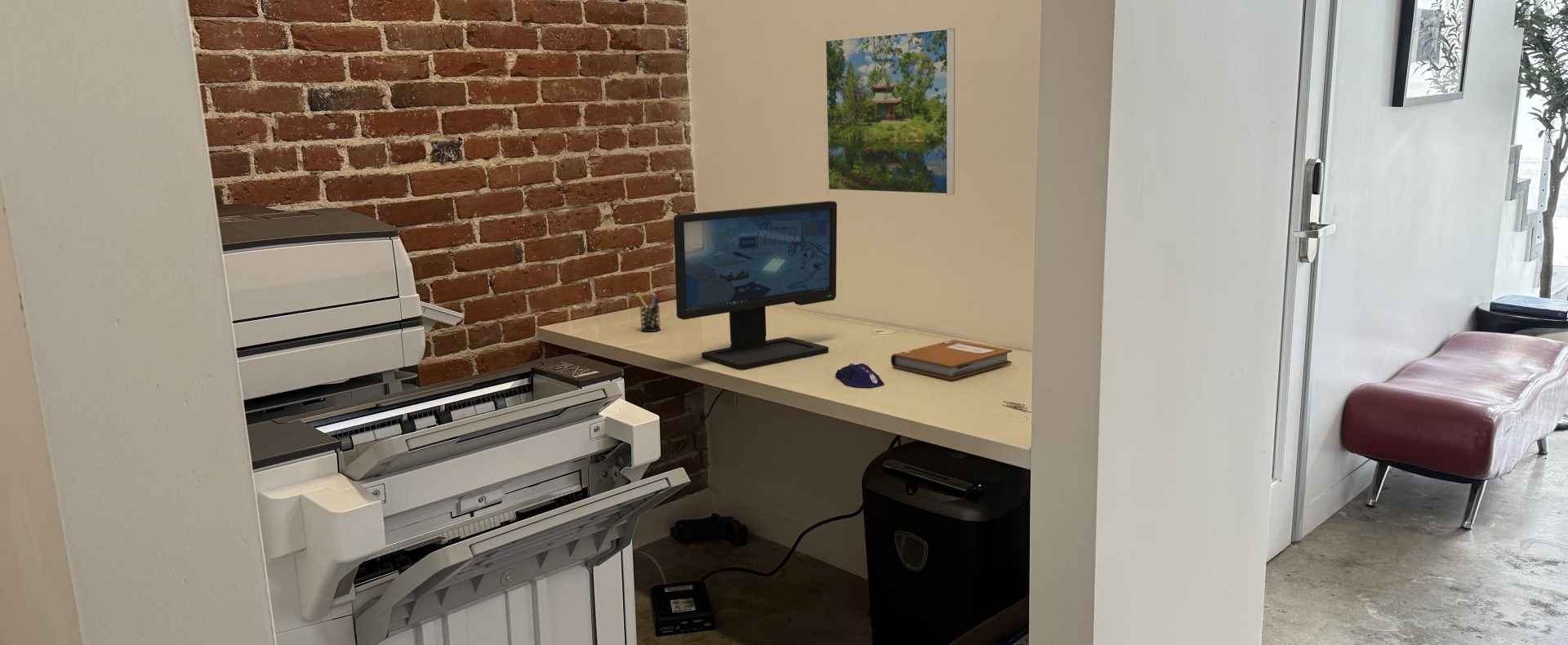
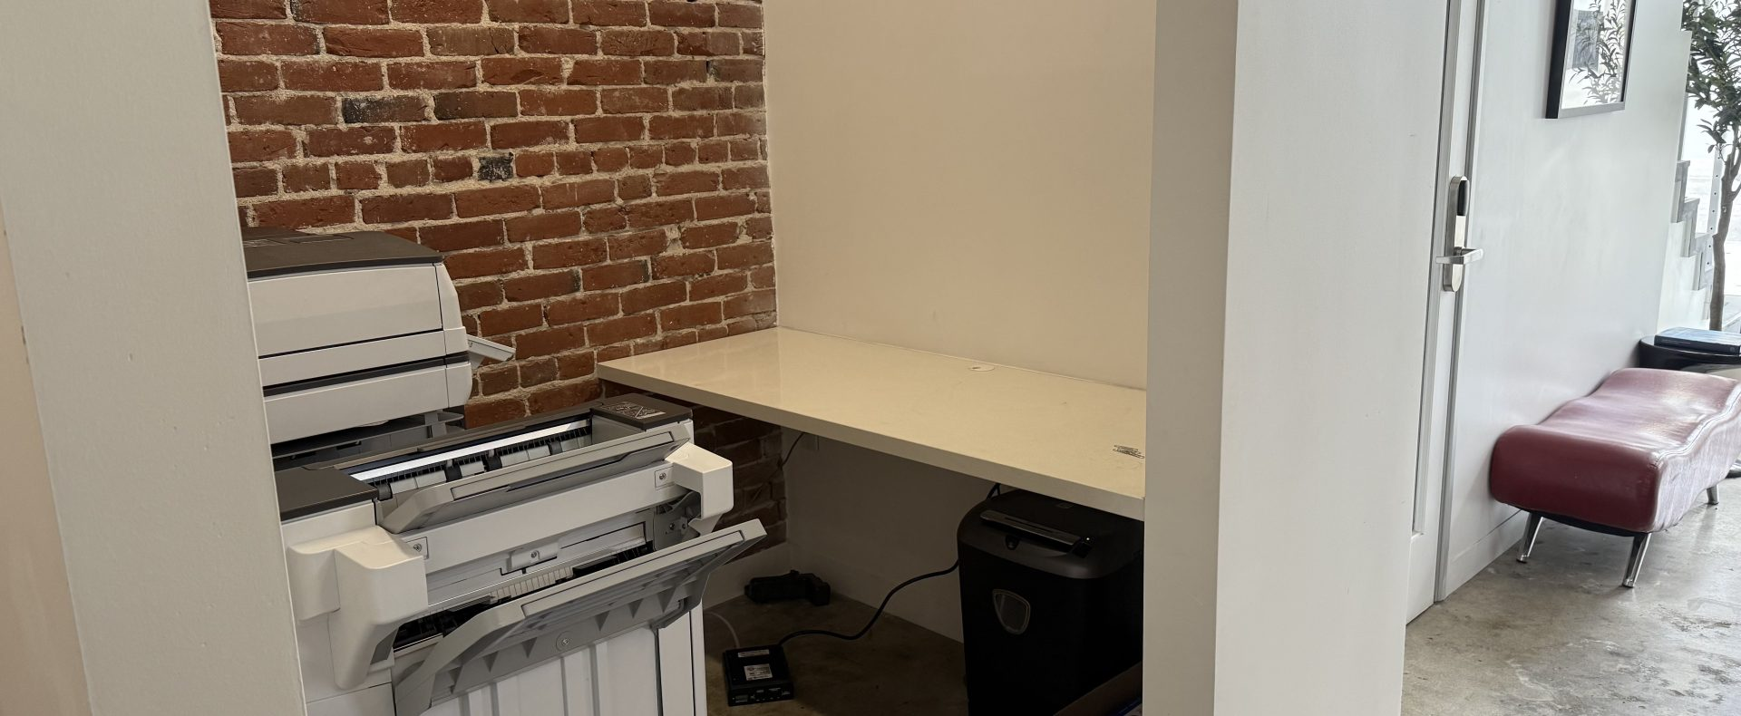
- computer monitor (760, 281)
- notebook (952, 358)
- pen holder (652, 309)
- computer mouse (856, 372)
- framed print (887, 114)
